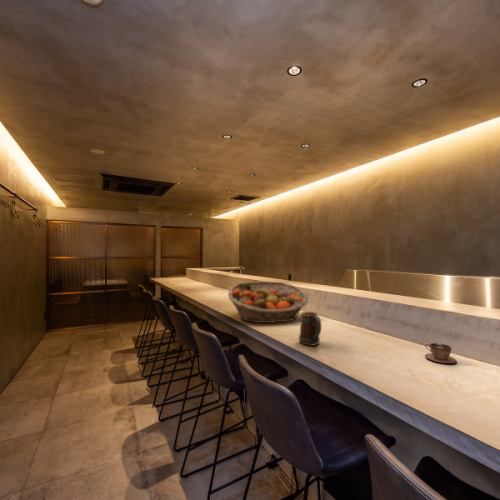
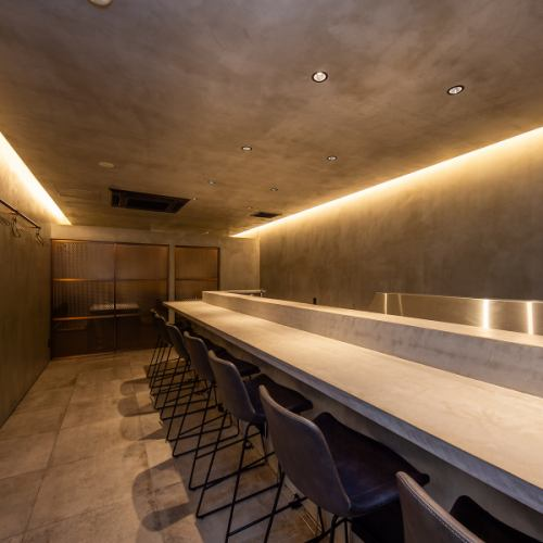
- teacup (440, 352)
- mug (311, 328)
- fruit basket (267, 300)
